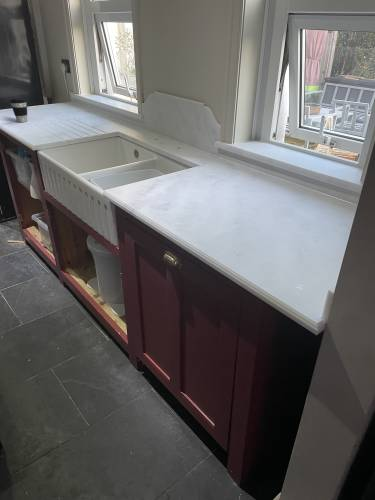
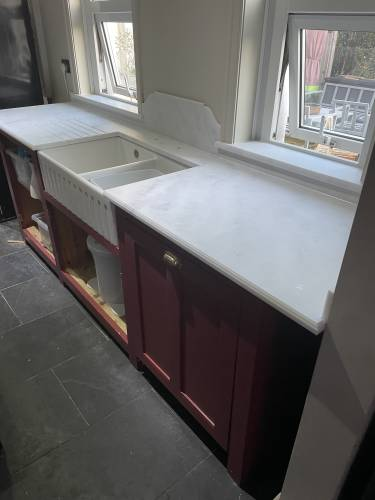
- coffee cup (20, 110)
